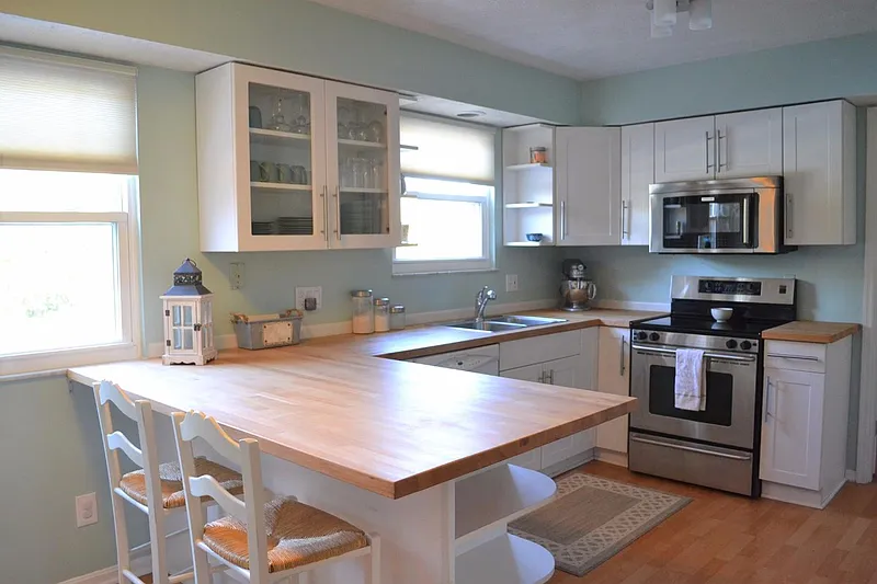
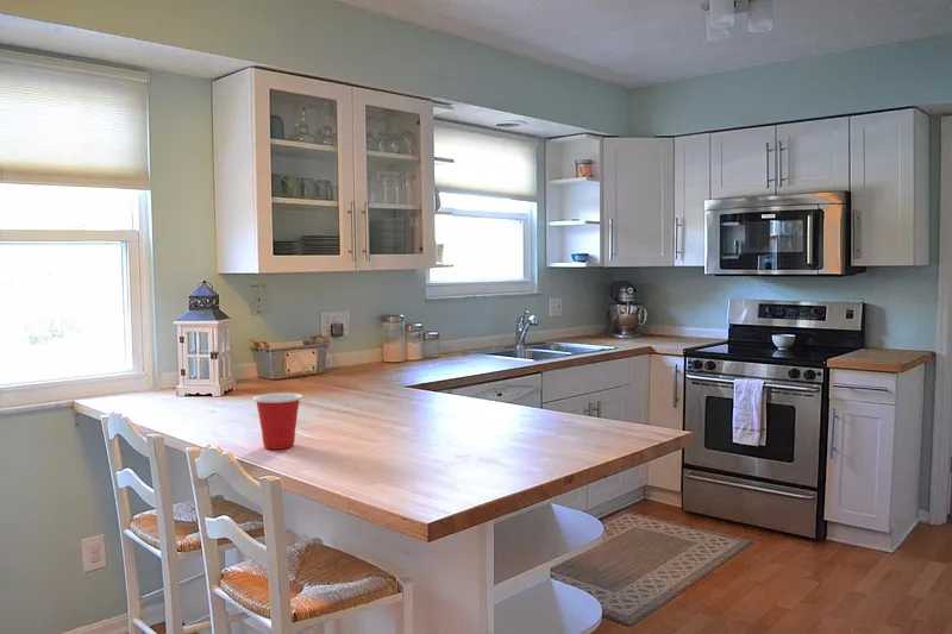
+ cup (278, 421)
